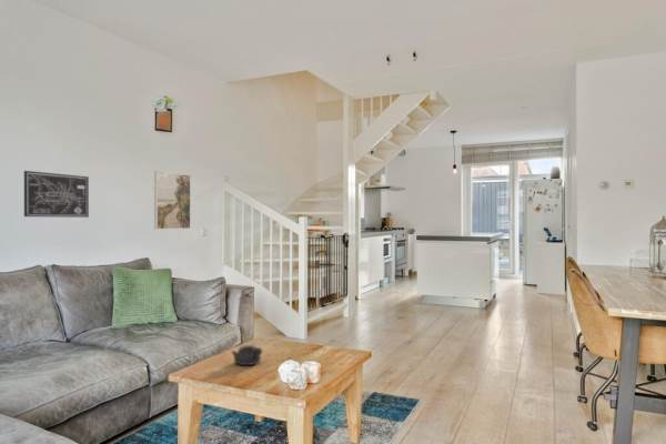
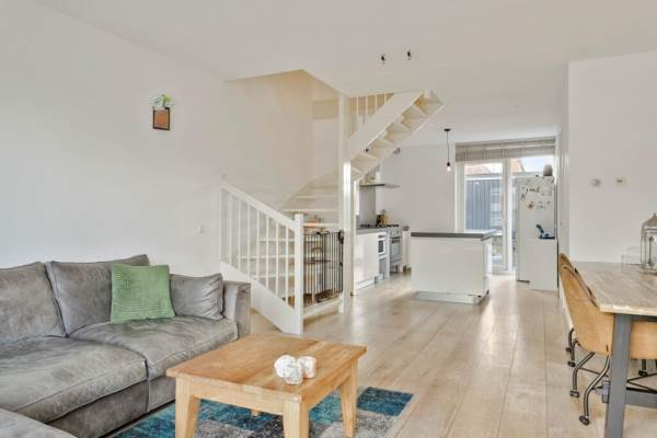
- wall art (58, 195)
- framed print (173, 201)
- teapot (249, 354)
